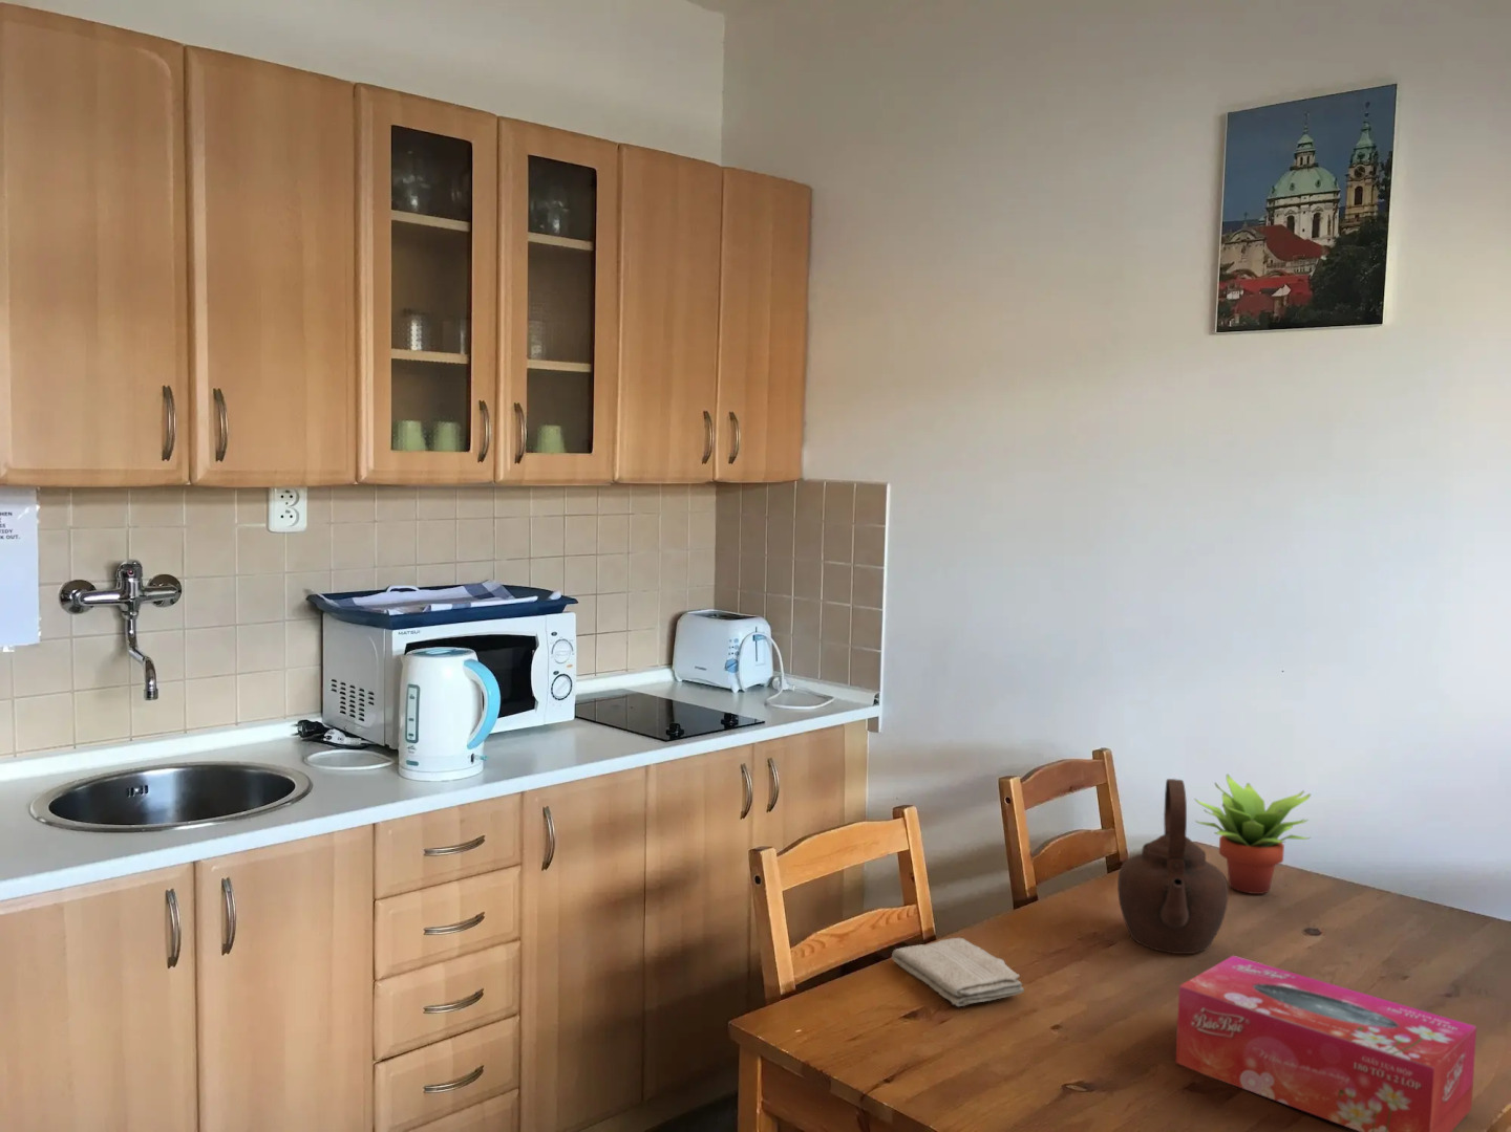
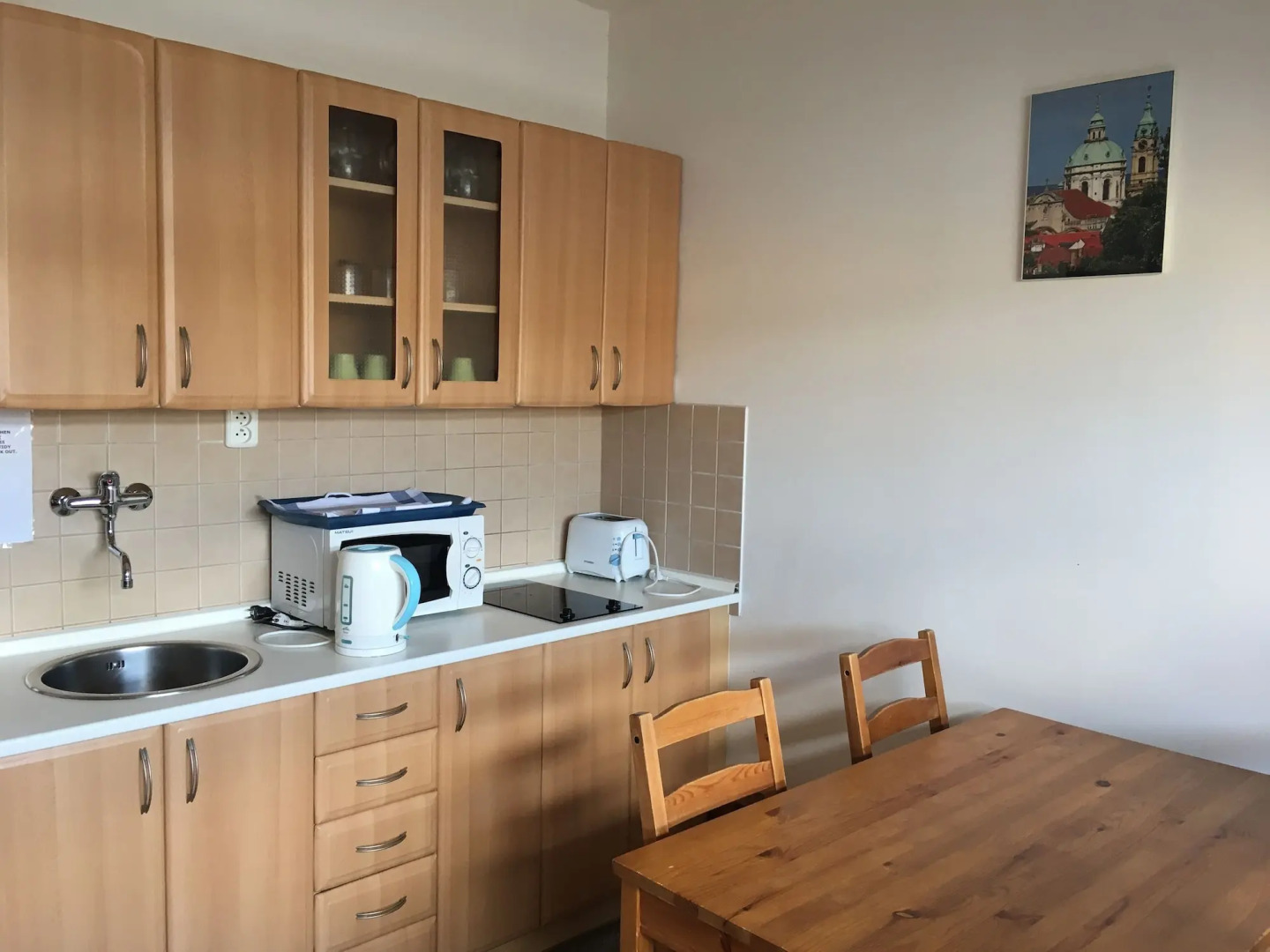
- washcloth (955, 968)
- tissue box (1319, 1045)
- succulent plant (1250, 834)
- teapot (1174, 866)
